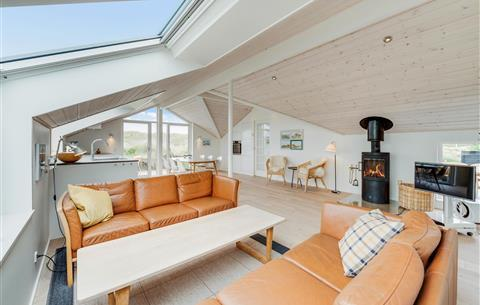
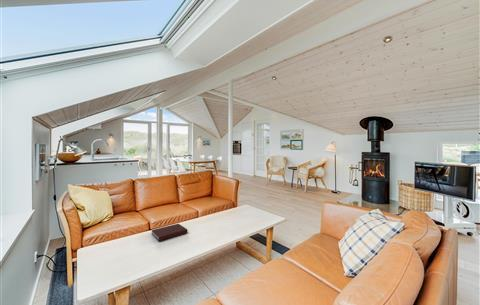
+ notebook (169, 231)
